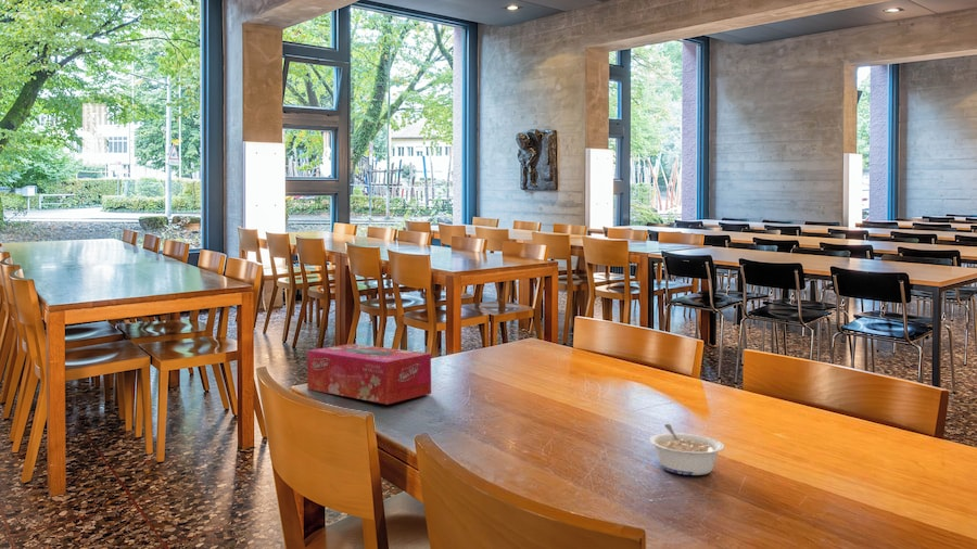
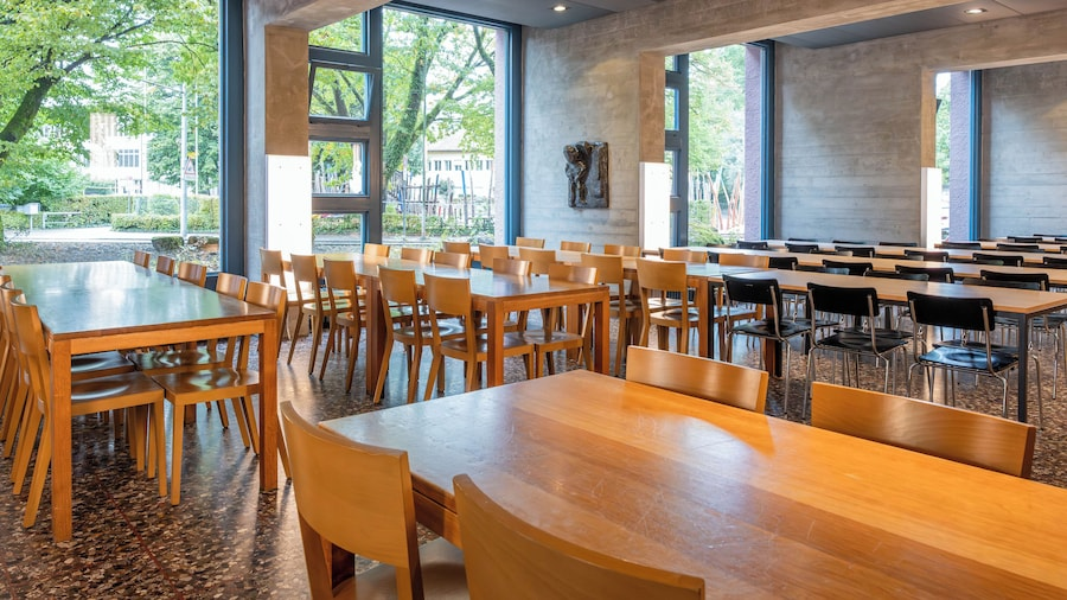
- tissue box (368, 371)
- legume (683, 451)
